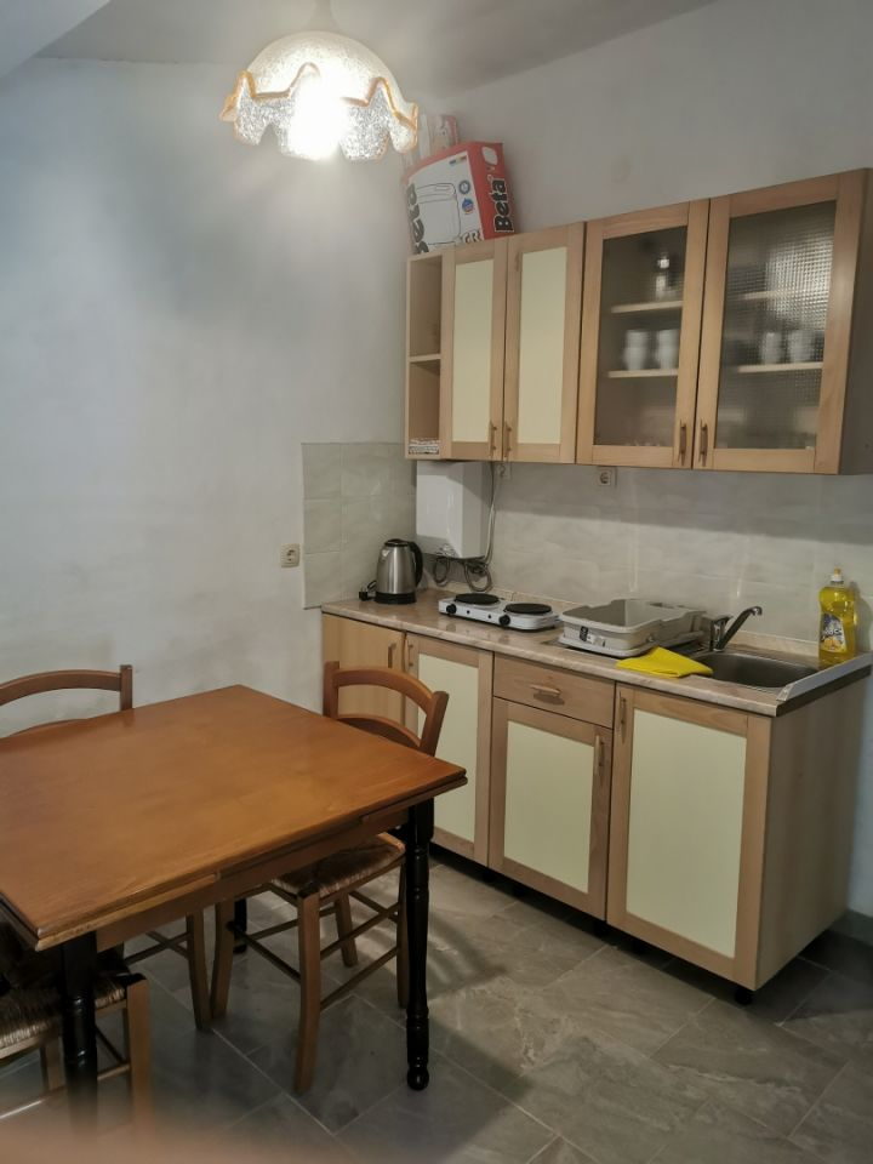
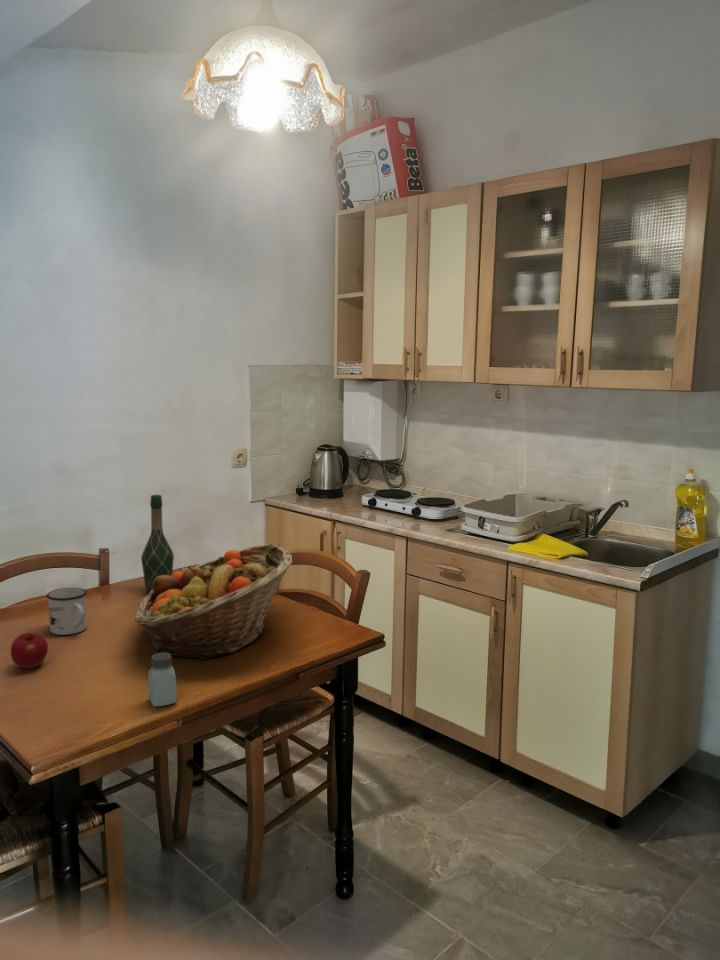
+ fruit basket (216, 595)
+ wine bottle (157, 543)
+ apple (29, 650)
+ saltshaker (161, 678)
+ mug (70, 612)
